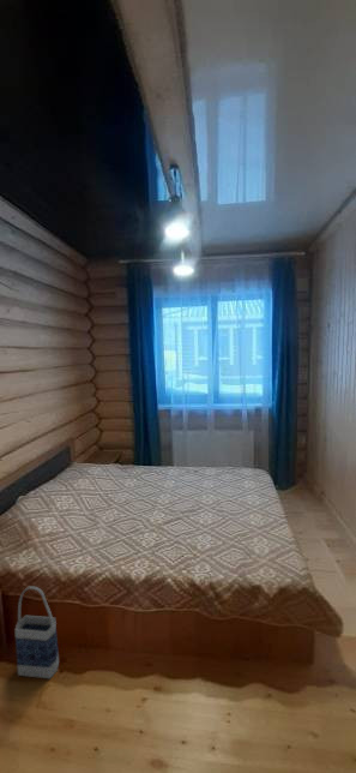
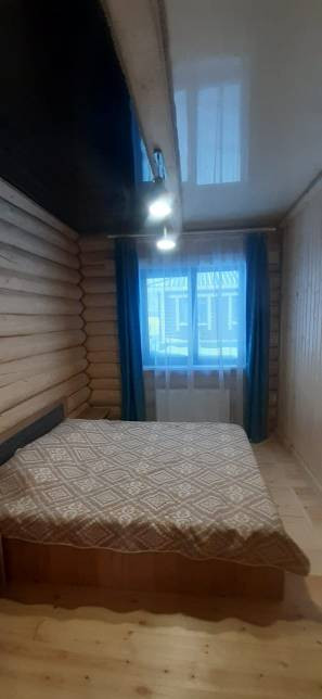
- bag (36, 628)
